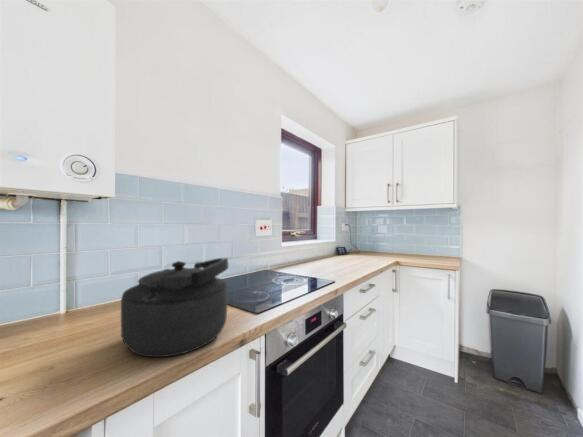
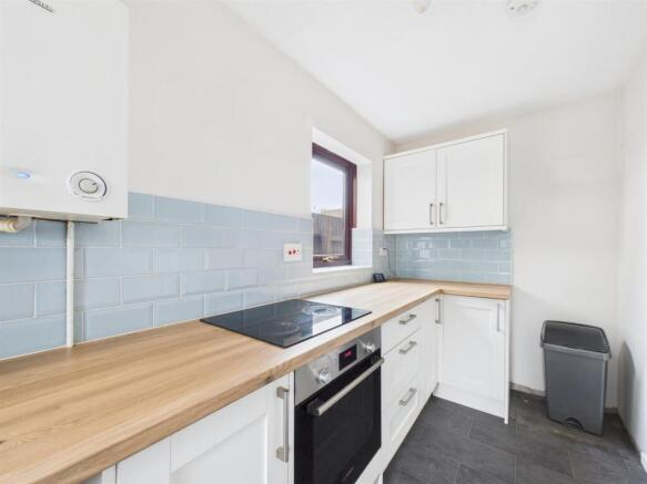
- kettle (181, 297)
